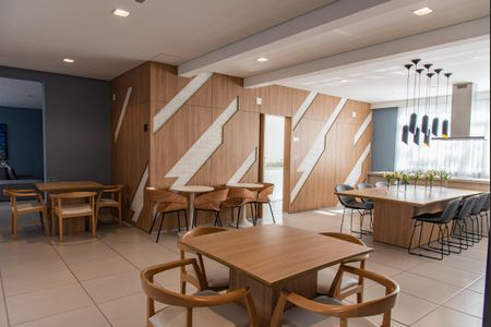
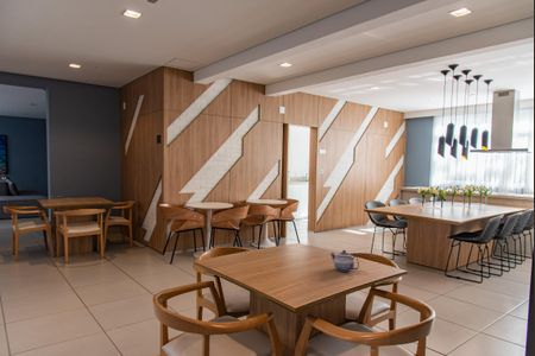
+ teapot (344, 260)
